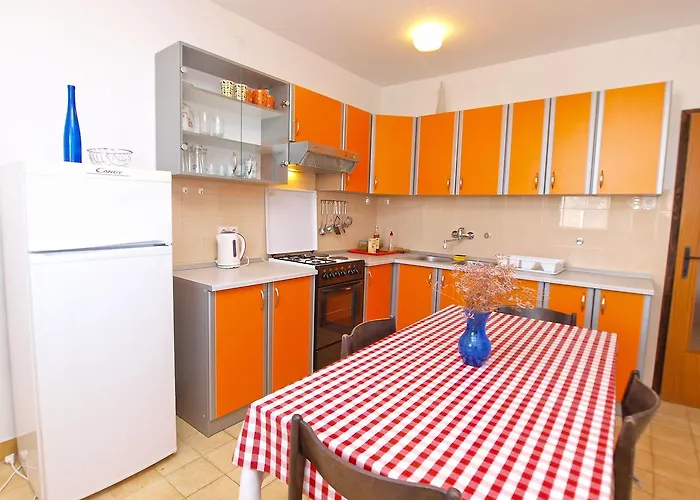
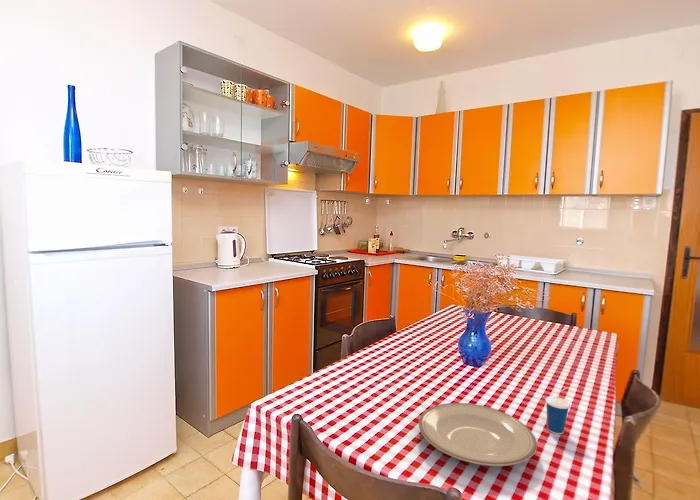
+ plate (474, 435)
+ cup (557, 408)
